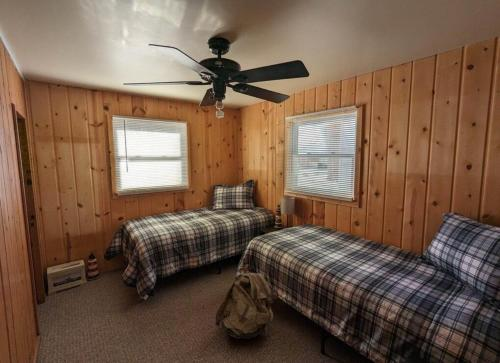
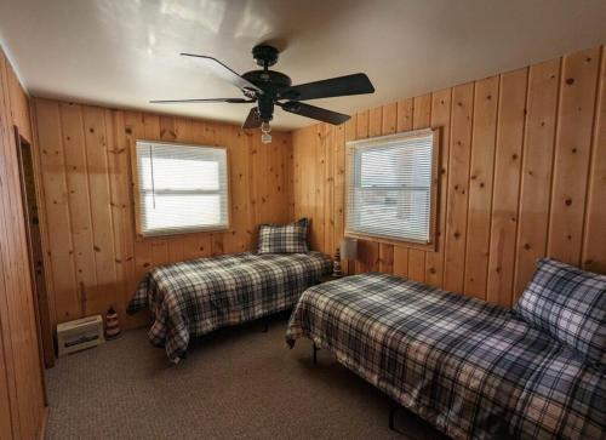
- backpack (242, 301)
